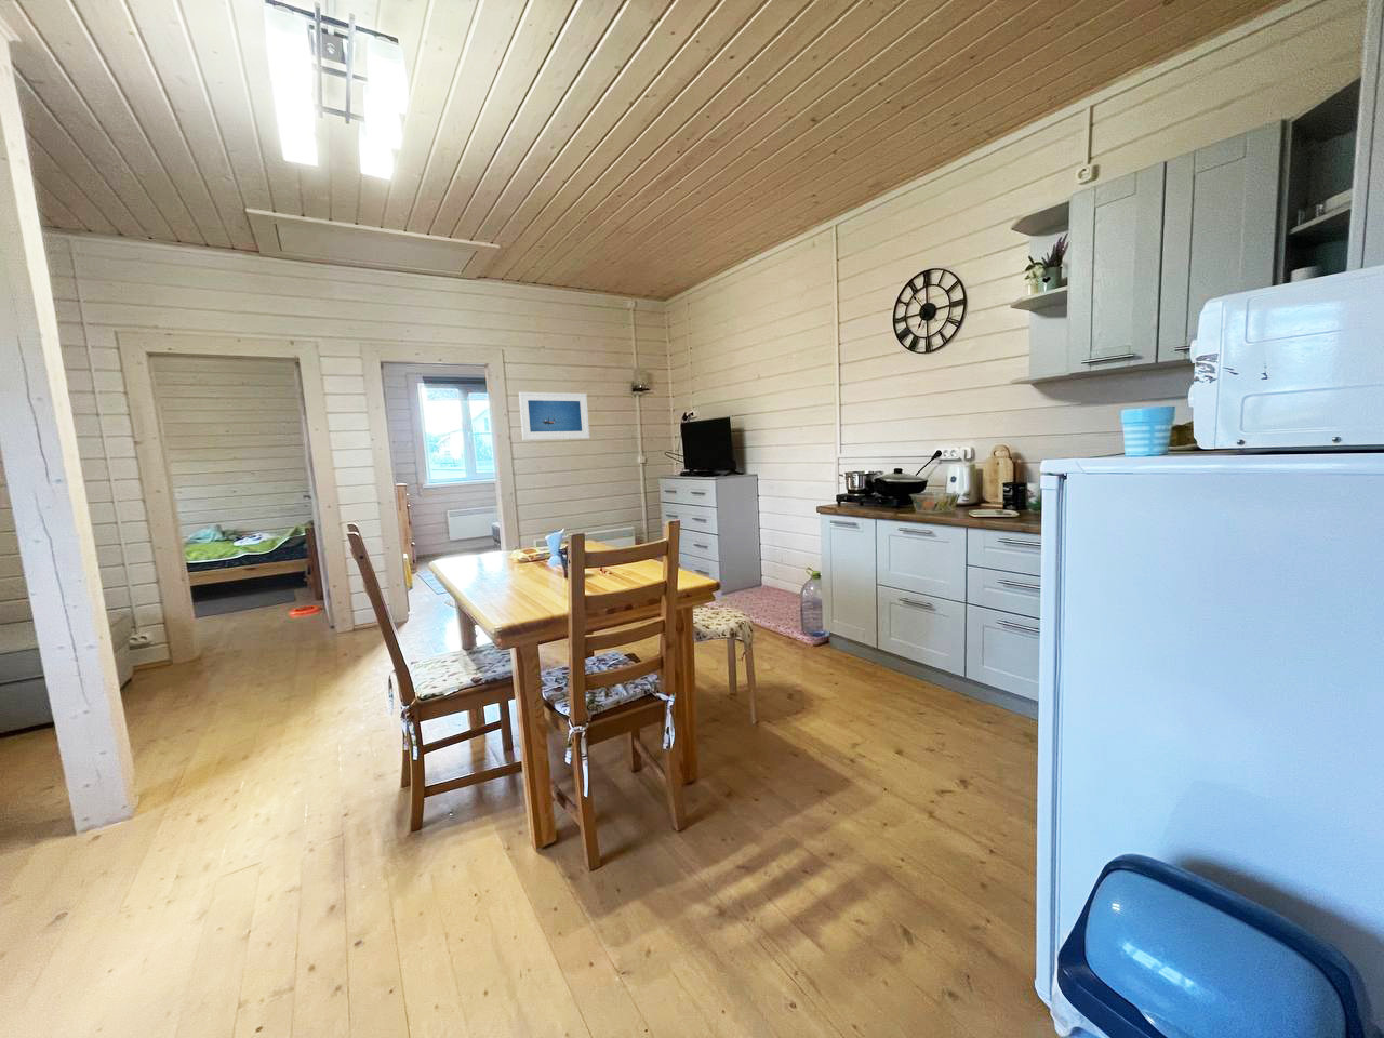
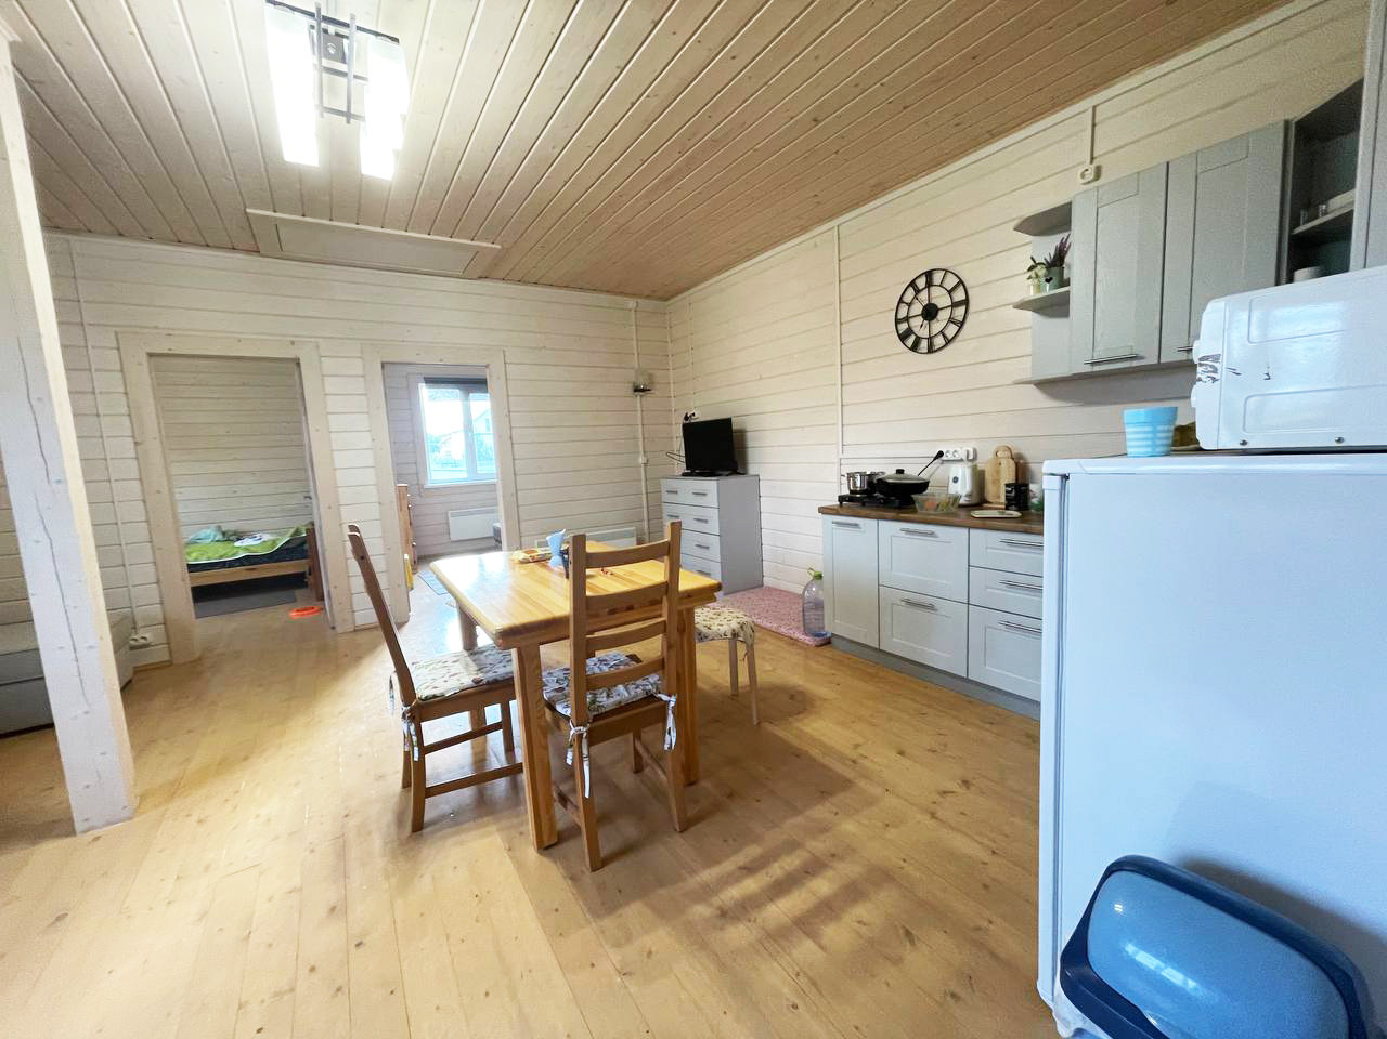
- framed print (555, 415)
